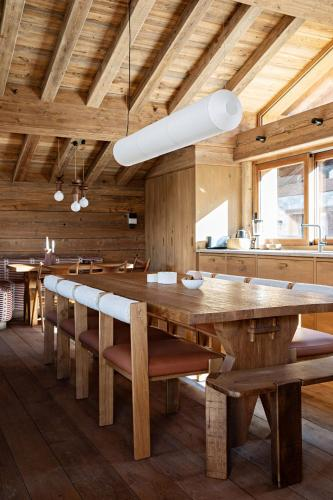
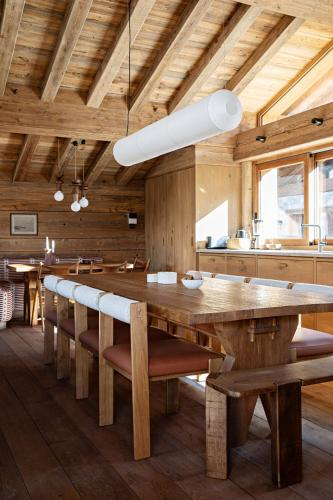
+ wall art (24, 224)
